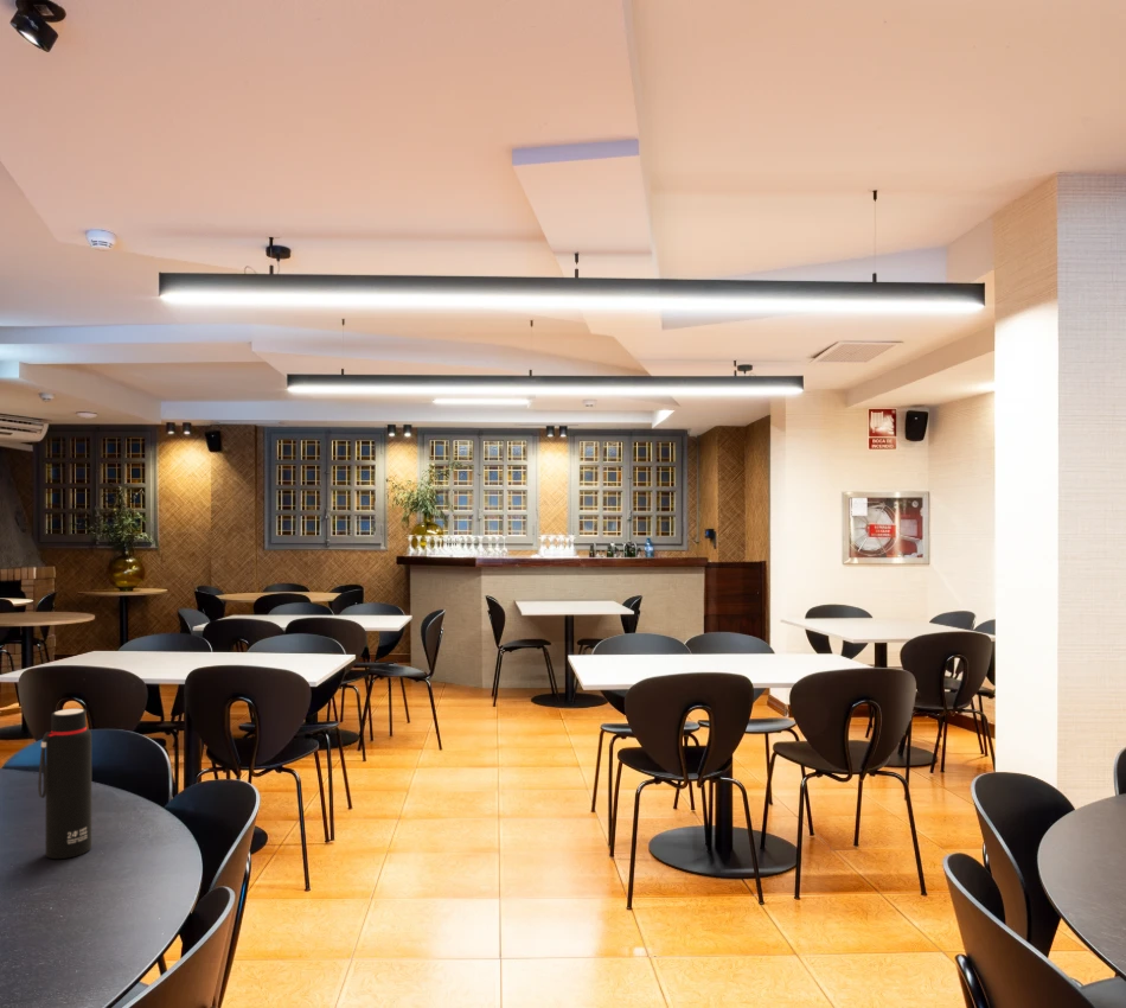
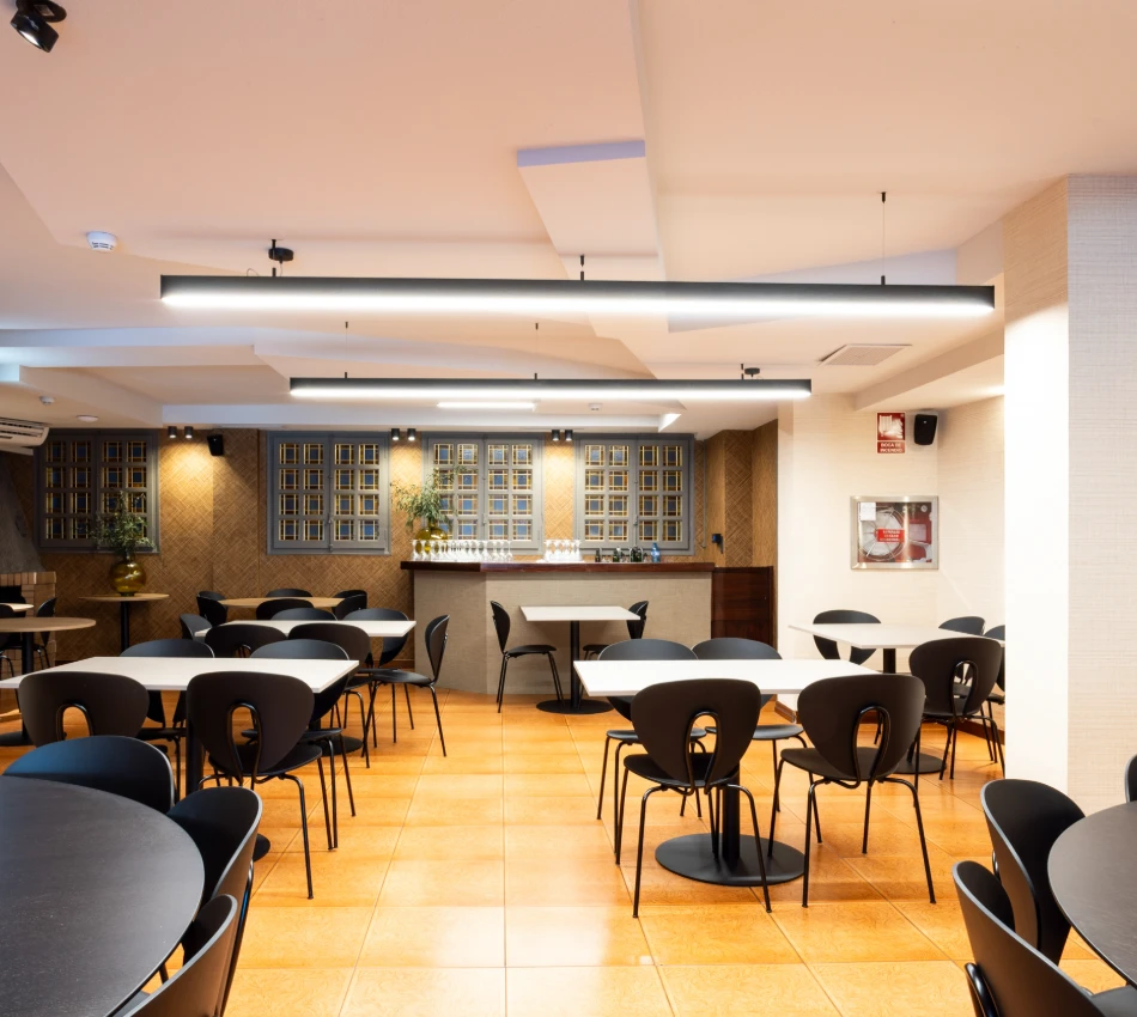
- water bottle (64, 781)
